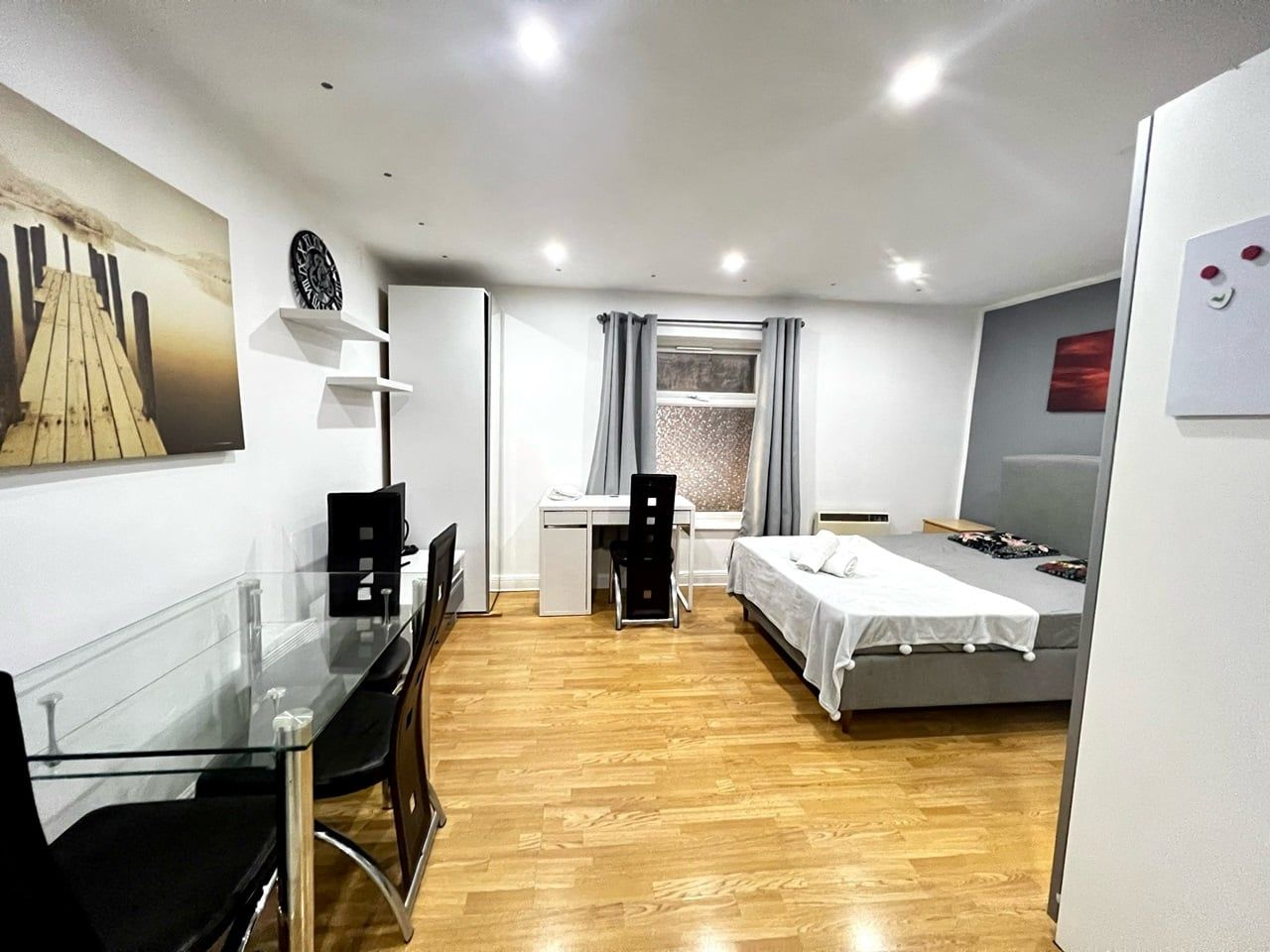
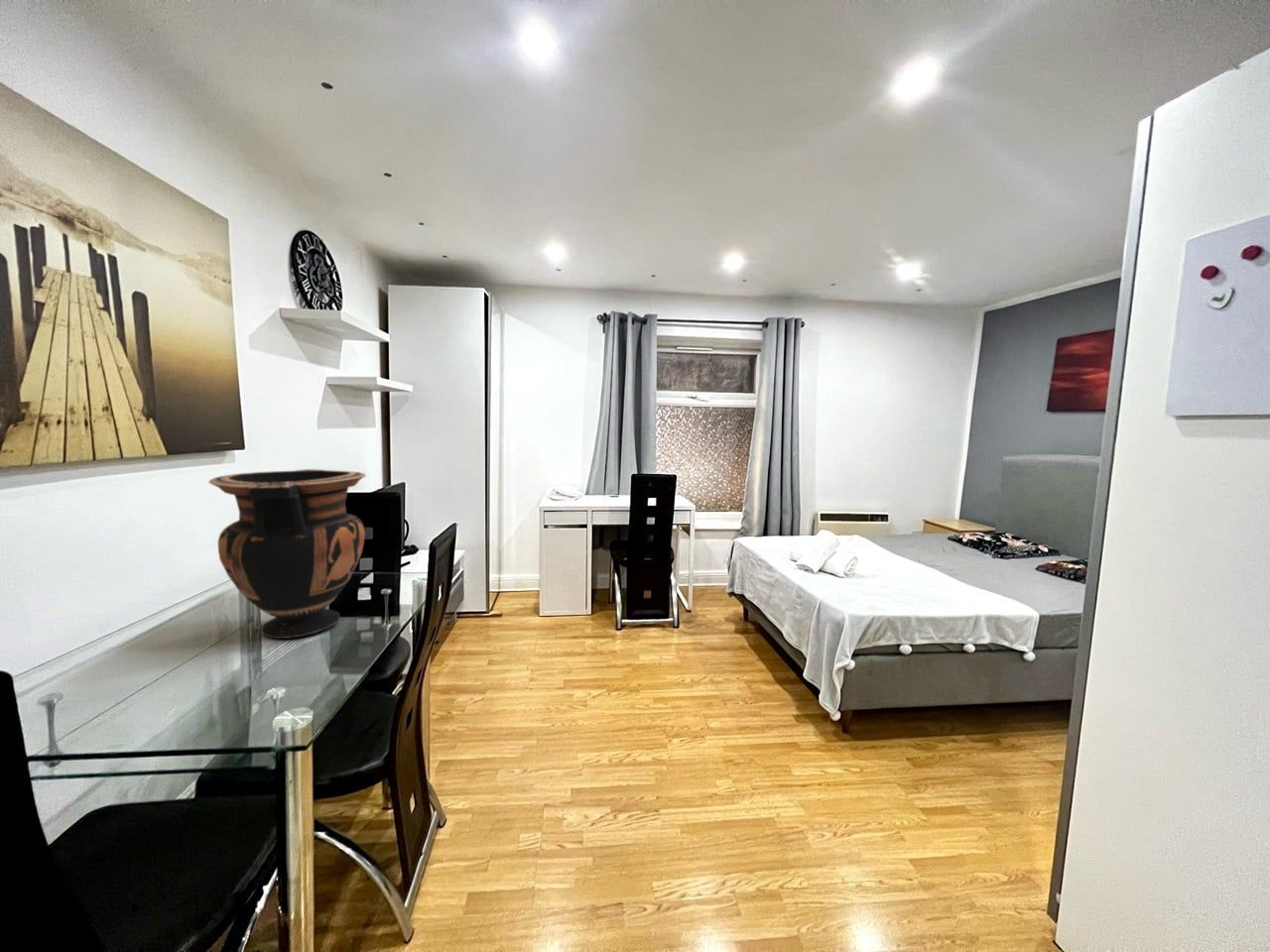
+ vase (295, 551)
